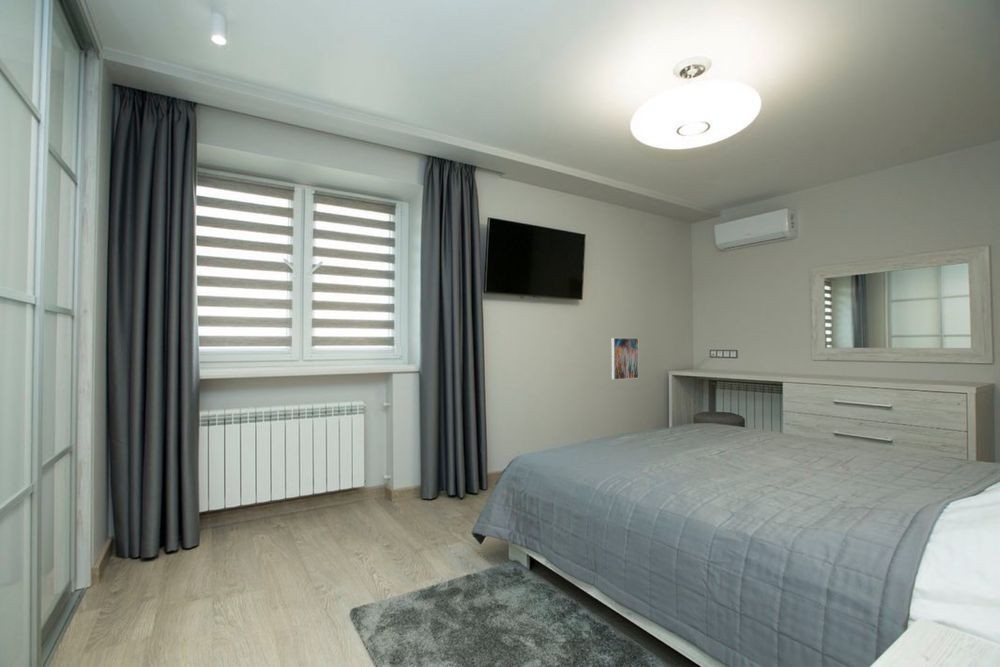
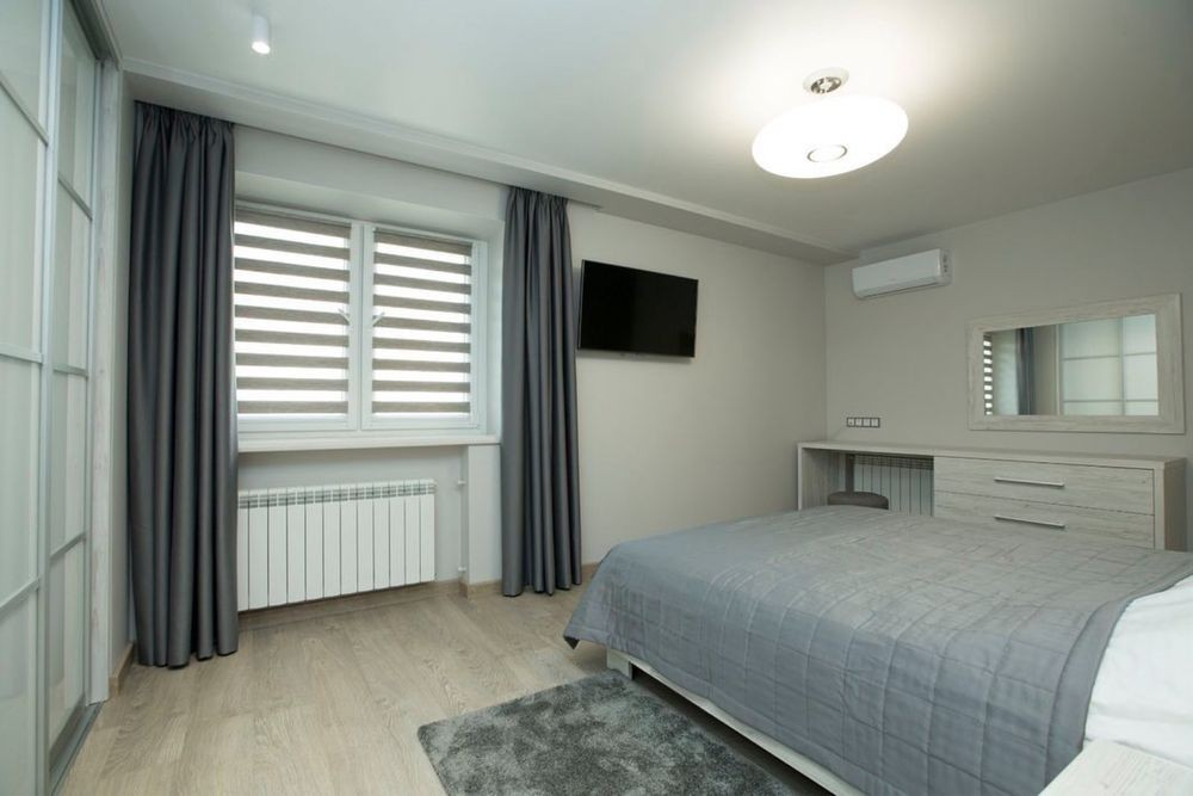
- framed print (625, 358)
